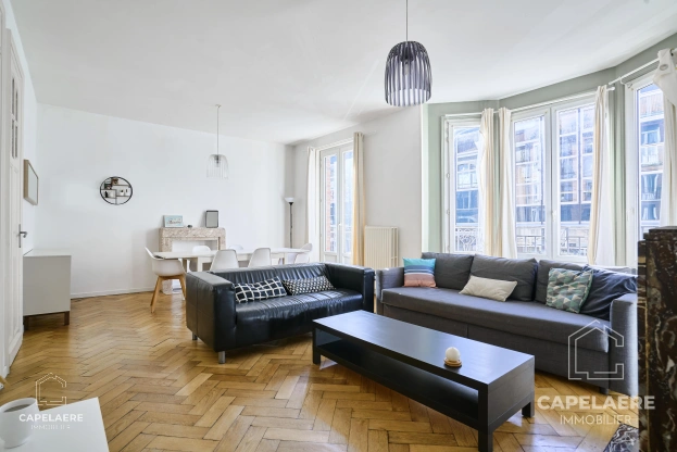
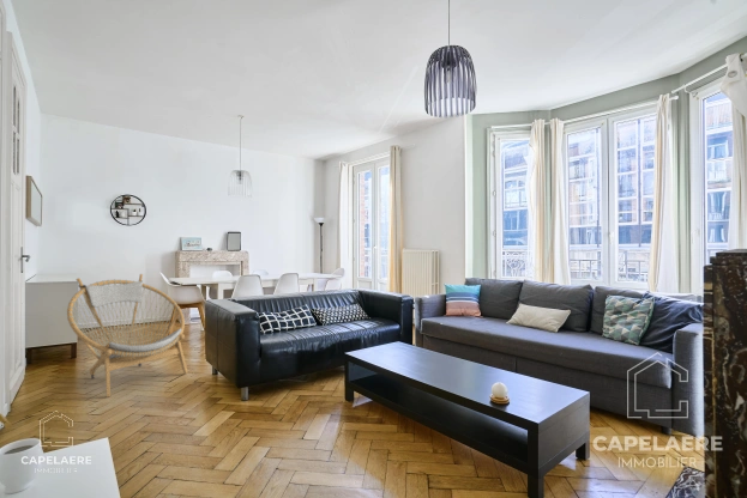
+ armchair (131, 328)
